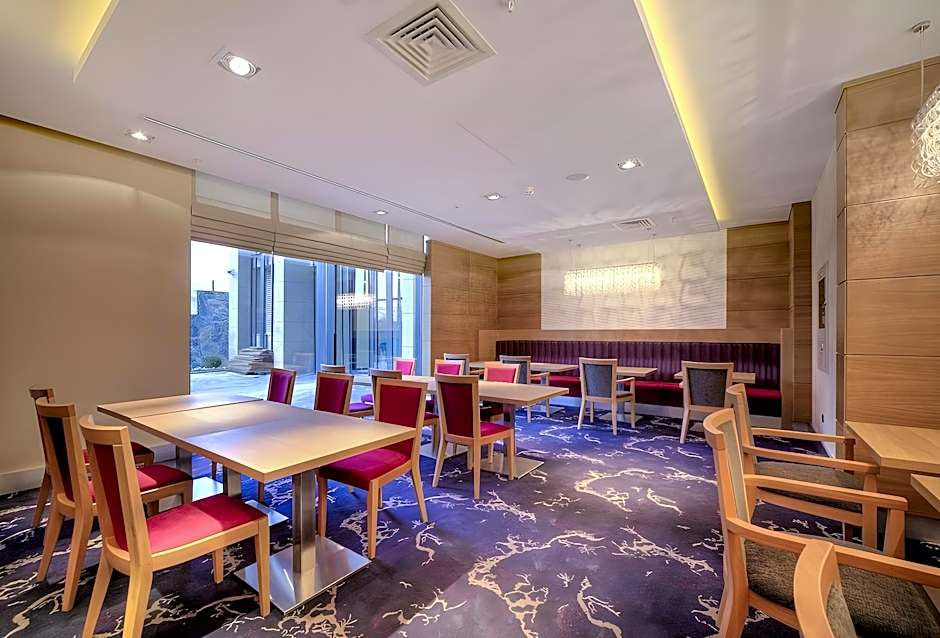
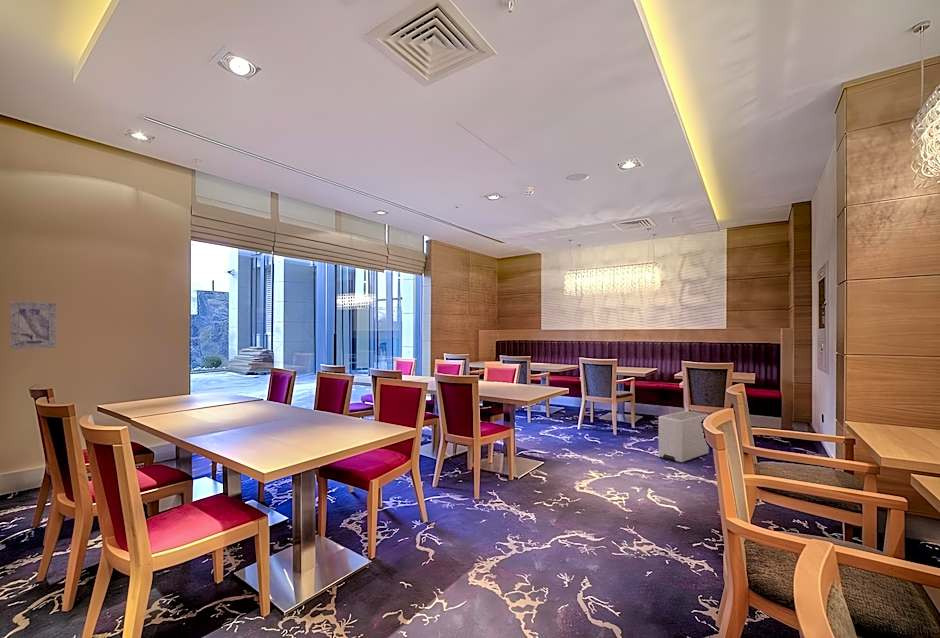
+ air purifier (683, 436)
+ wall art (34, 325)
